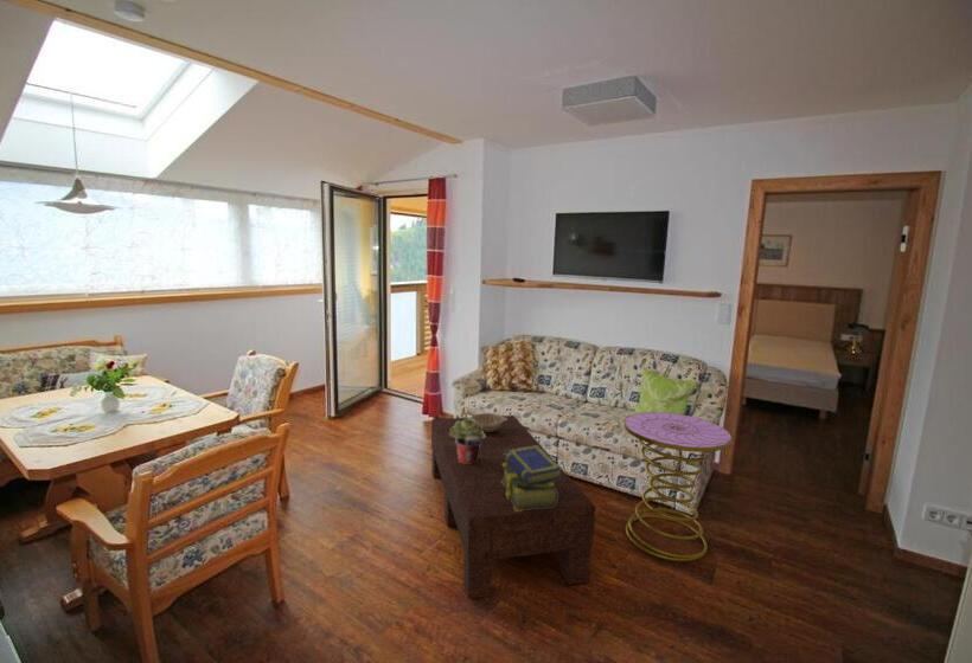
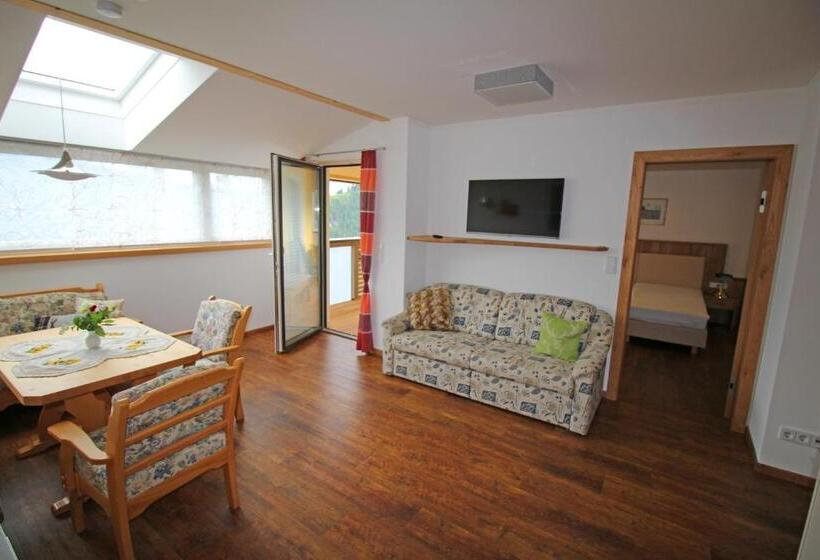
- potted plant (466, 439)
- decorative bowl (486, 424)
- coffee table (495, 485)
- stack of books (531, 475)
- side table (670, 483)
